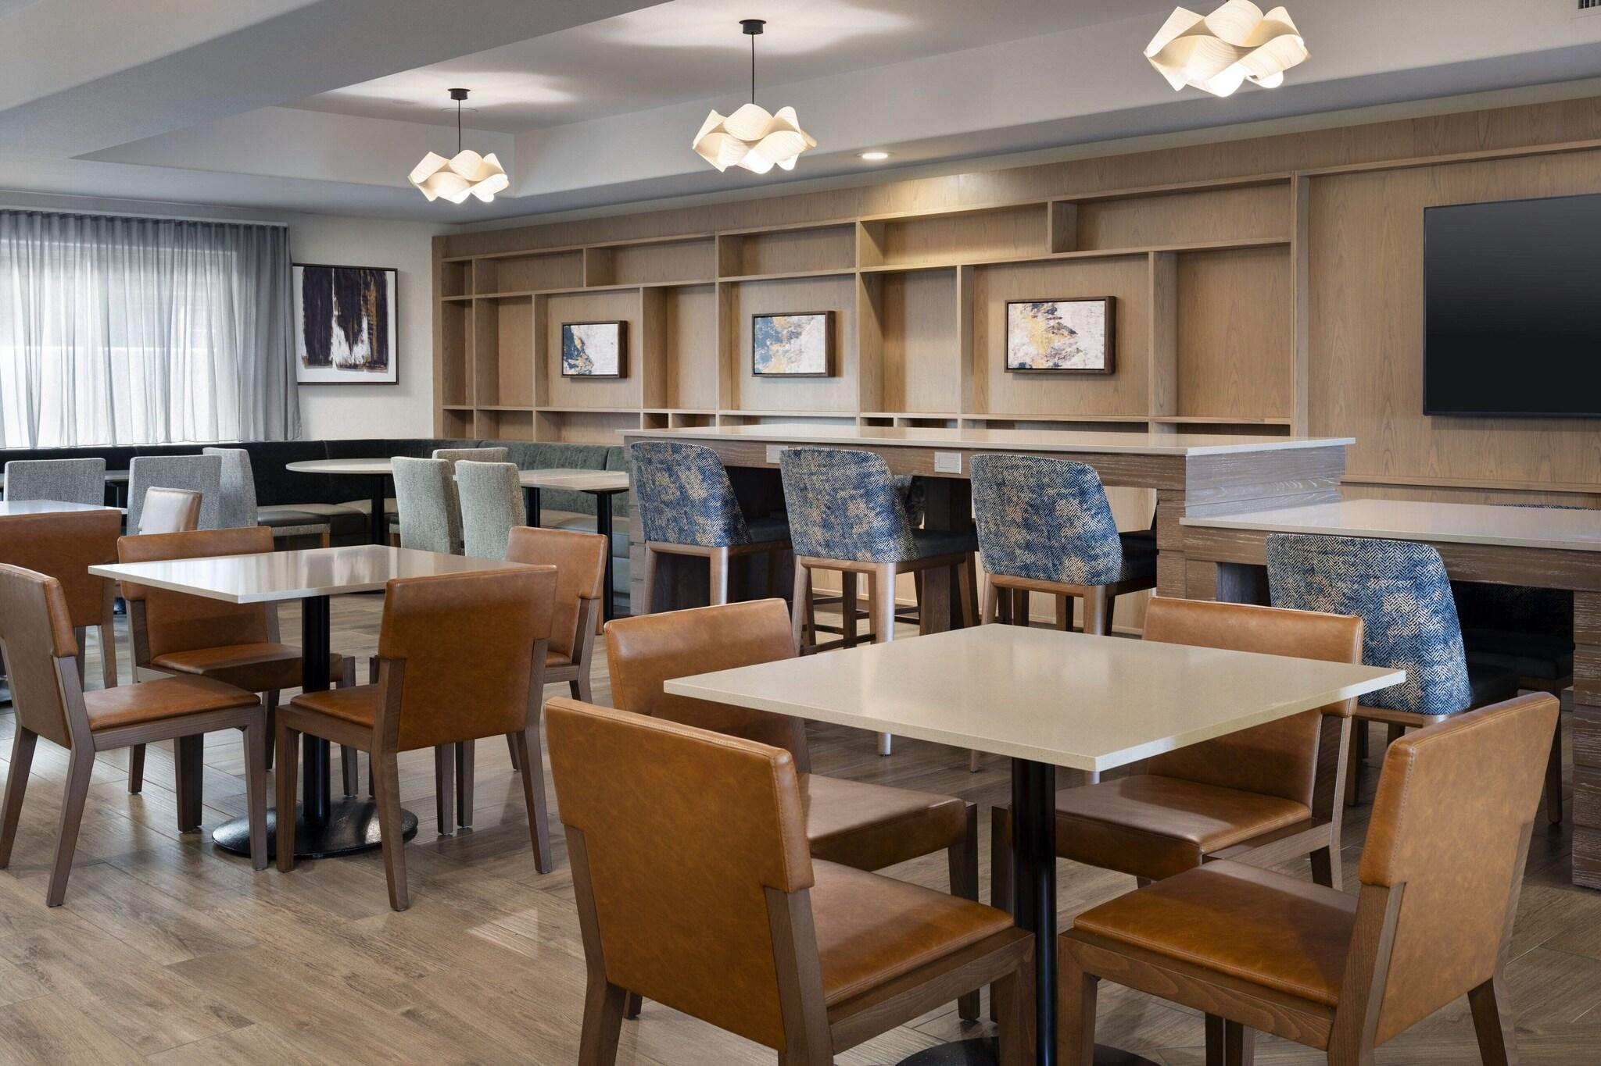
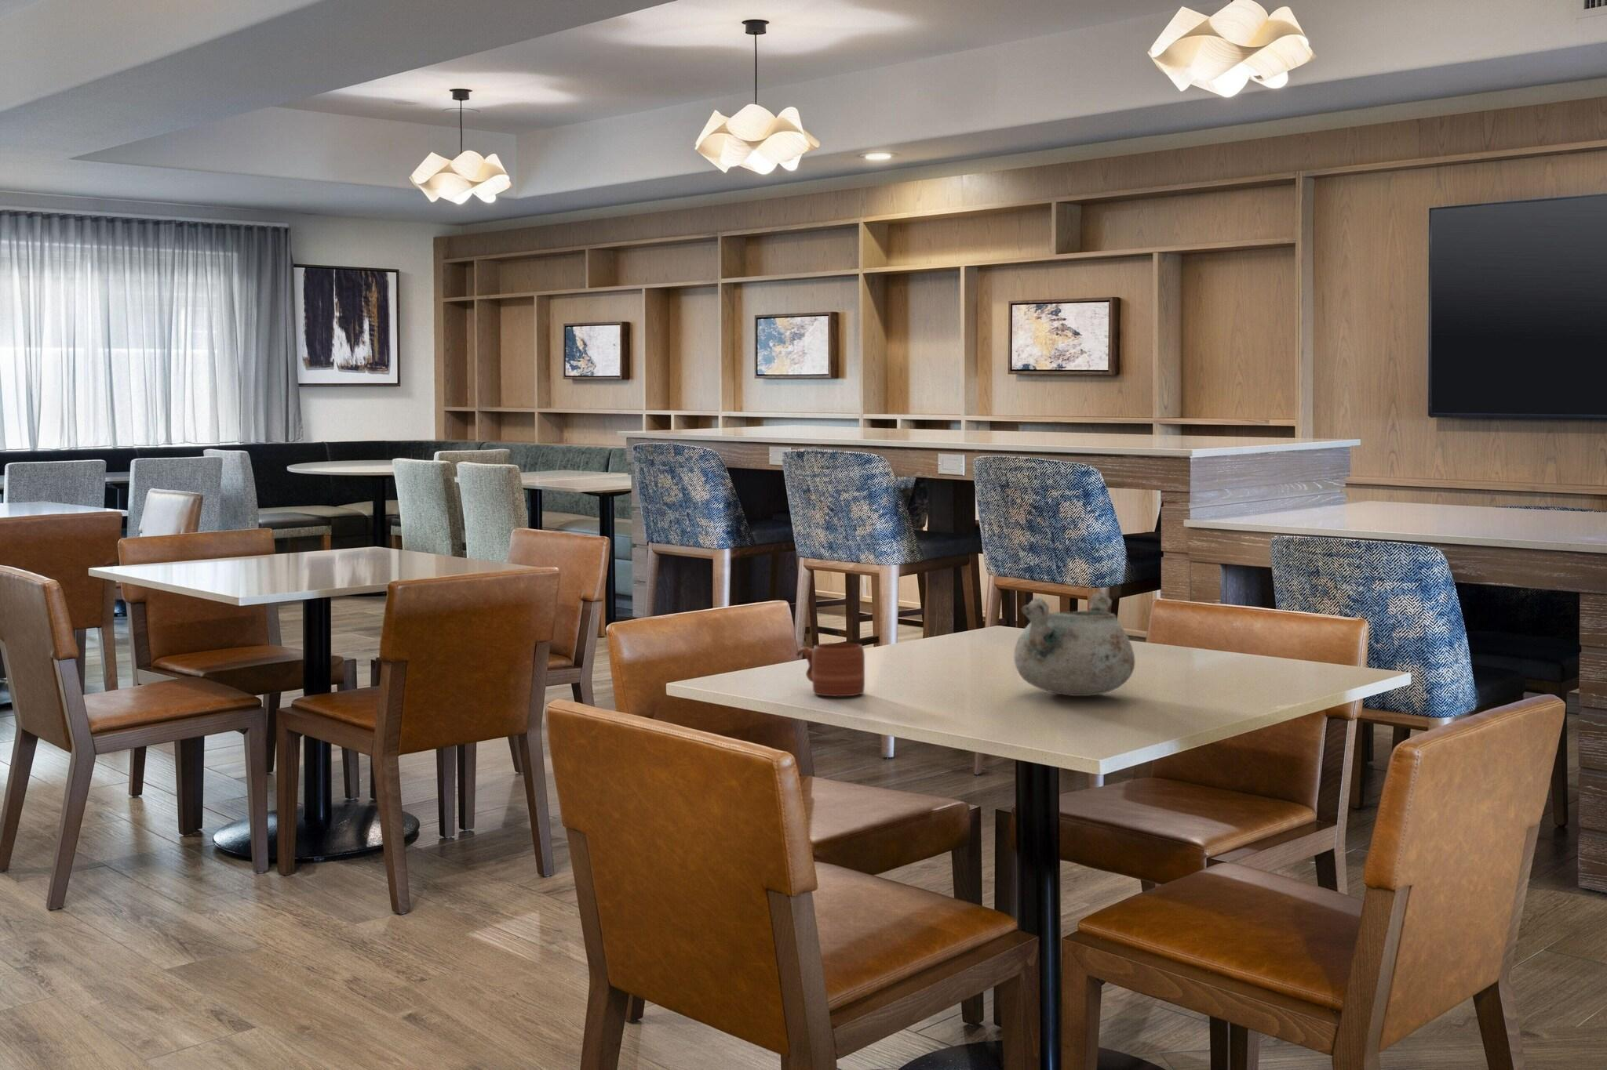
+ decorative bowl (1074, 644)
+ mug (829, 668)
